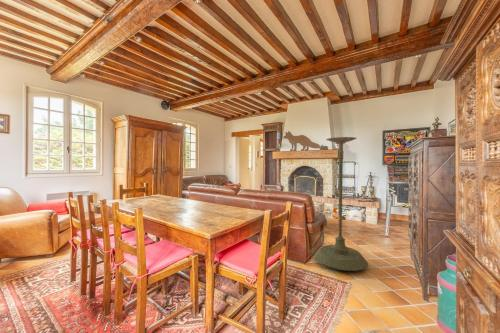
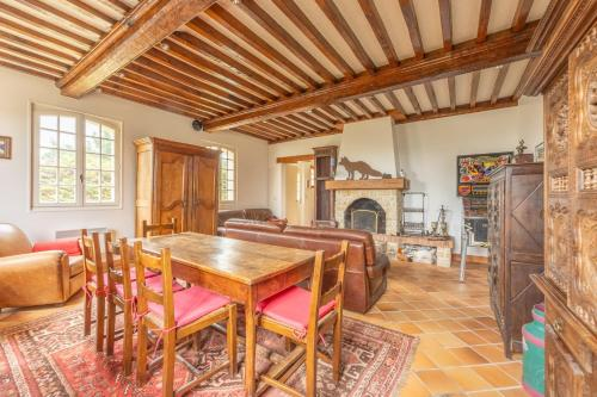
- plant stand (340, 201)
